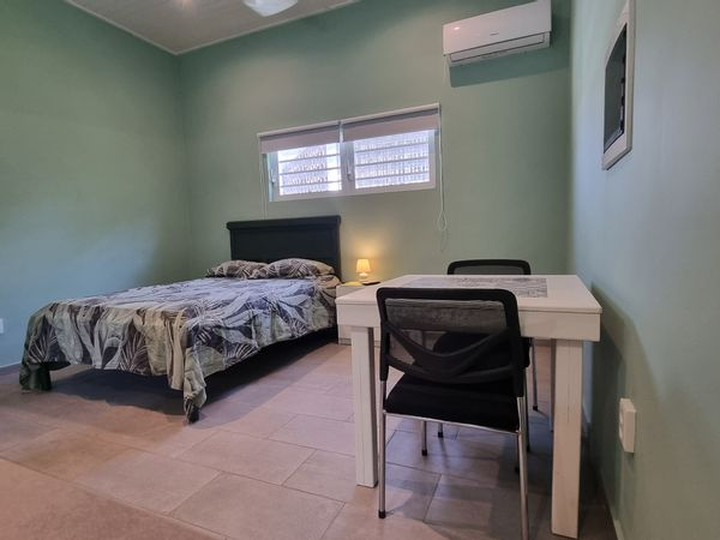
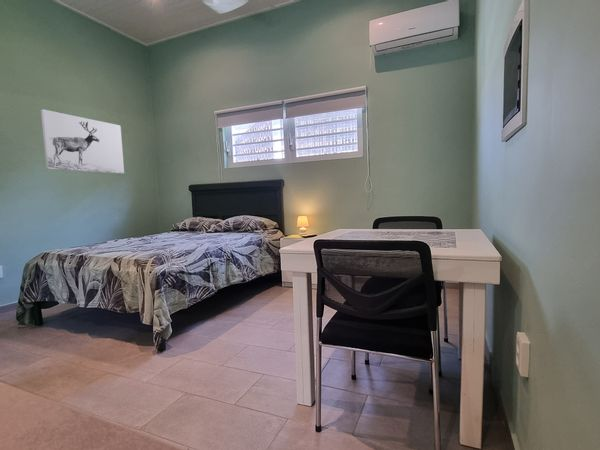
+ wall art (87, 145)
